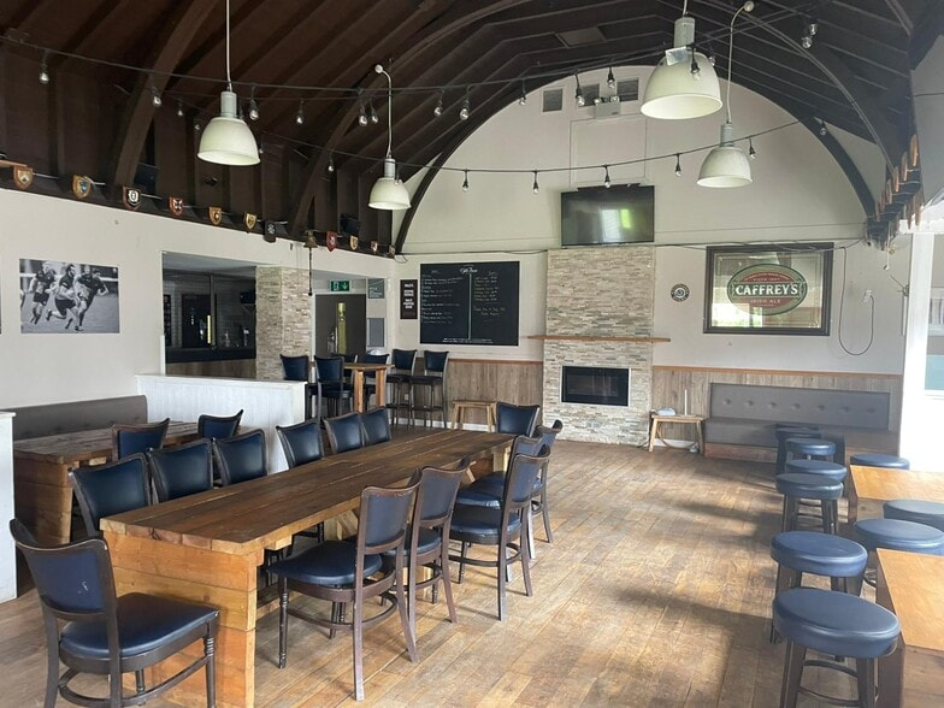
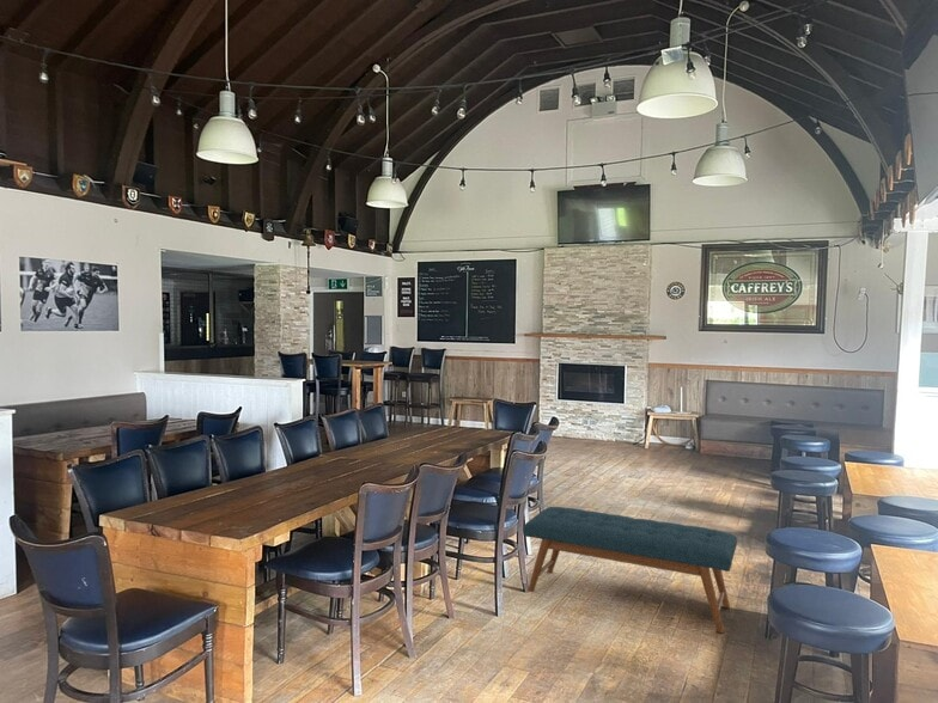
+ bench (627, 561)
